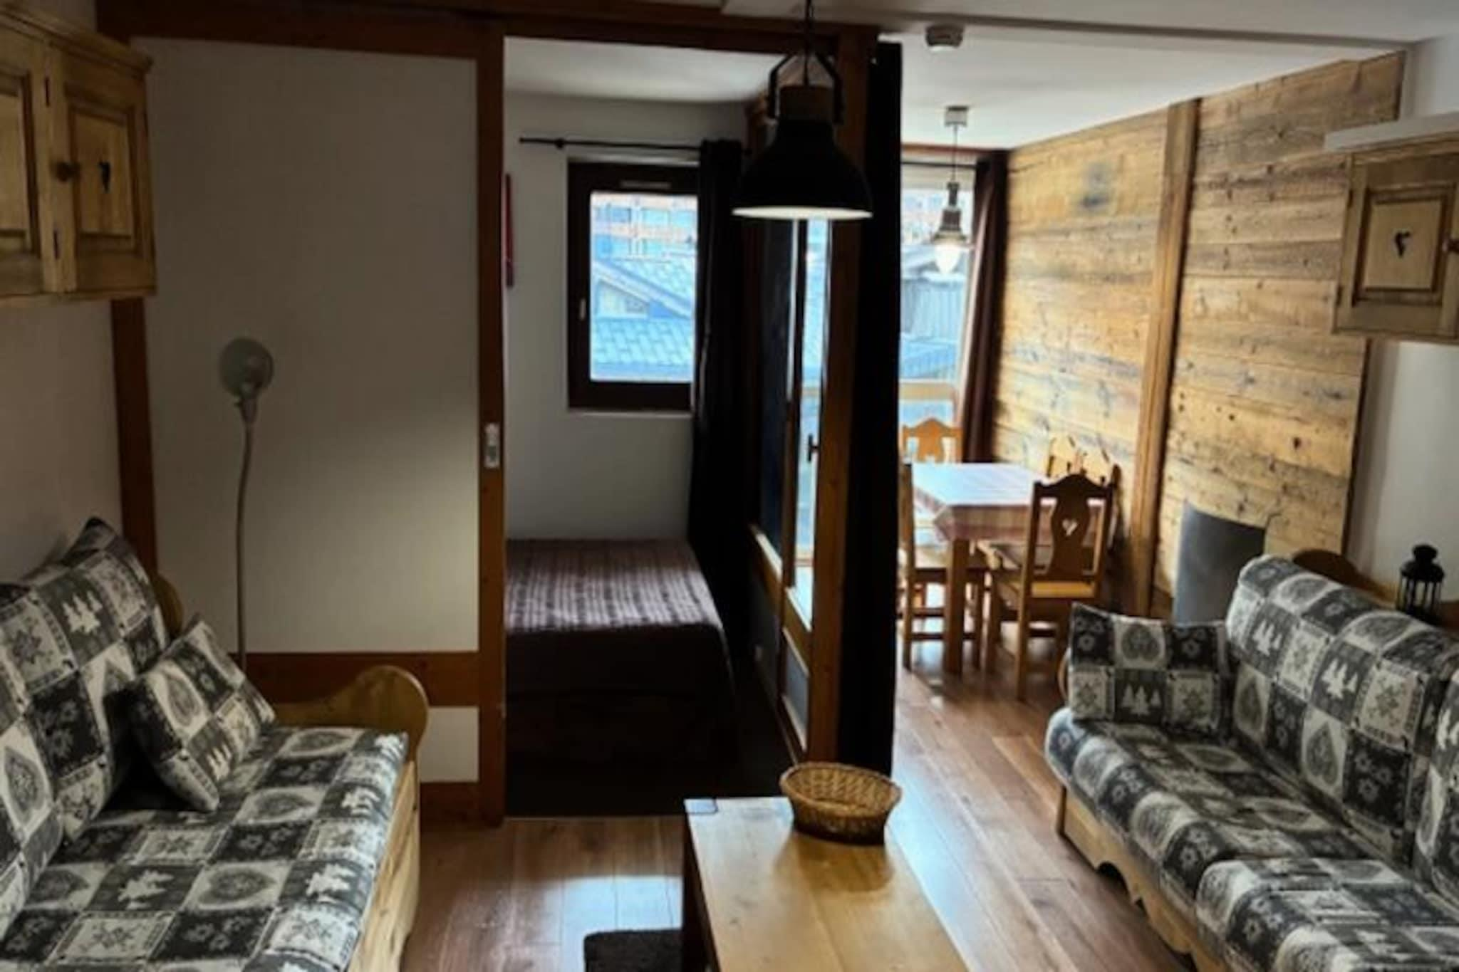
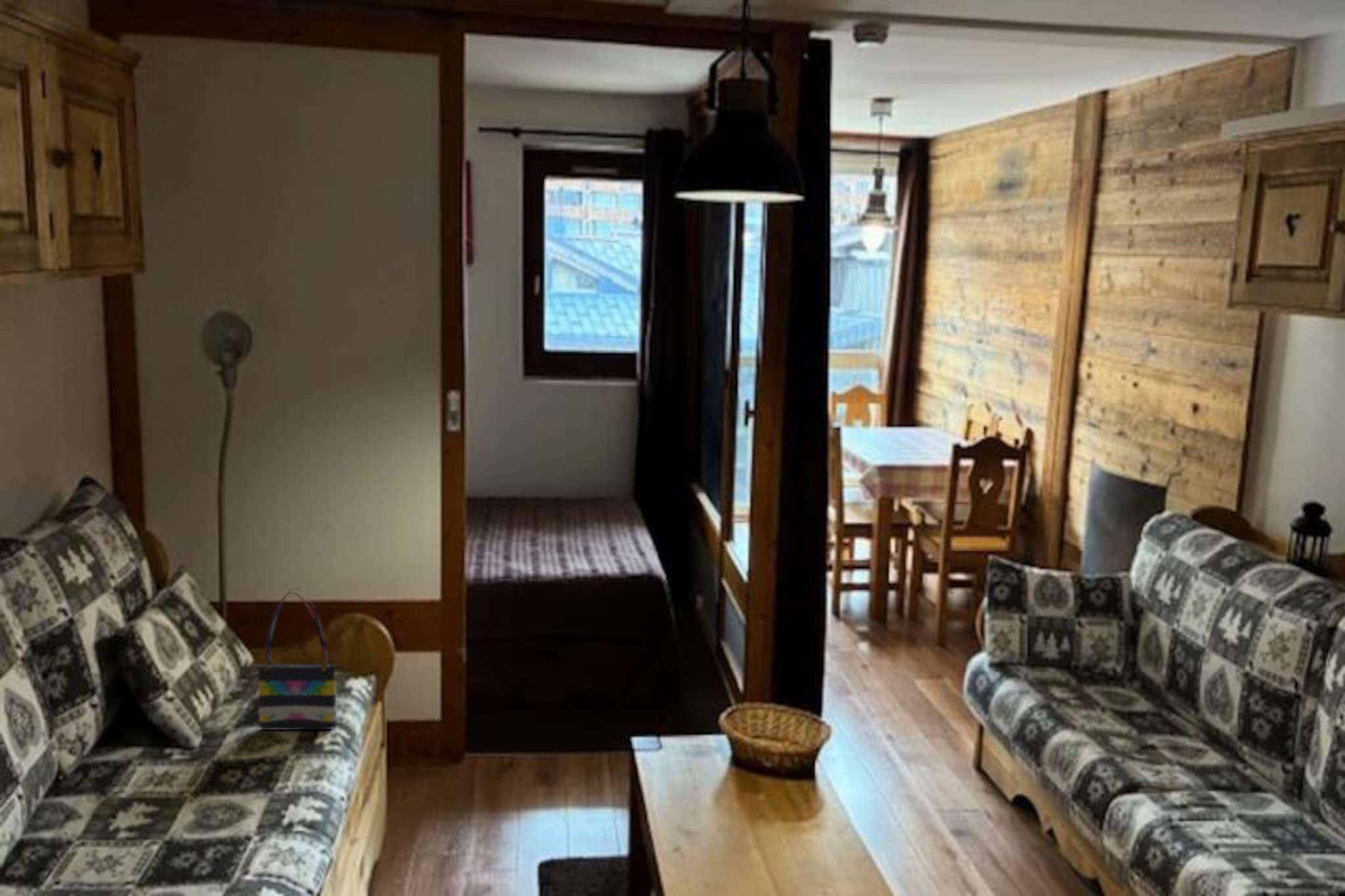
+ tote bag (295, 664)
